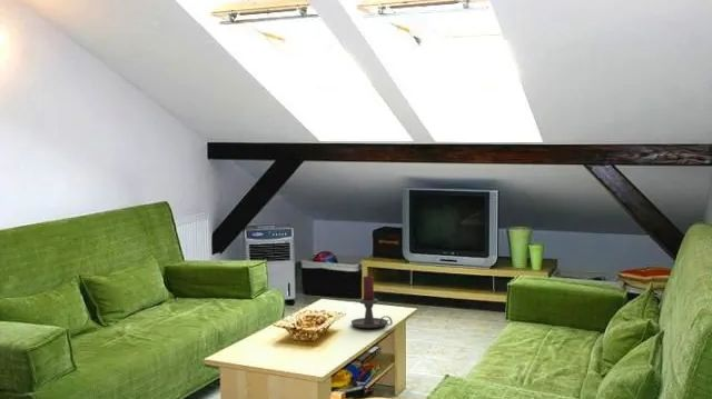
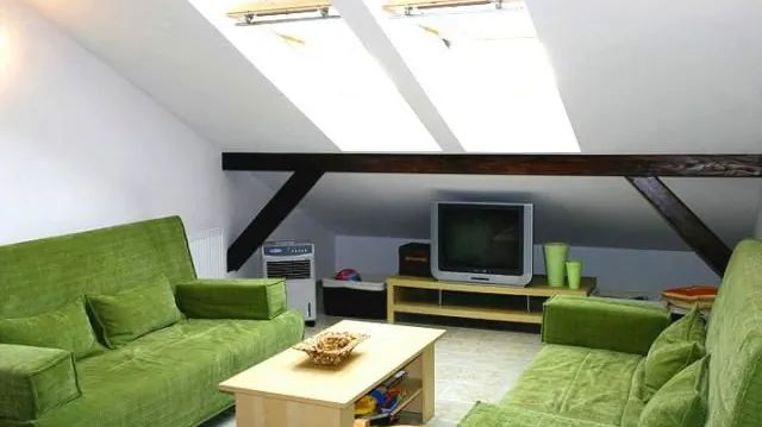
- candle holder (373, 300)
